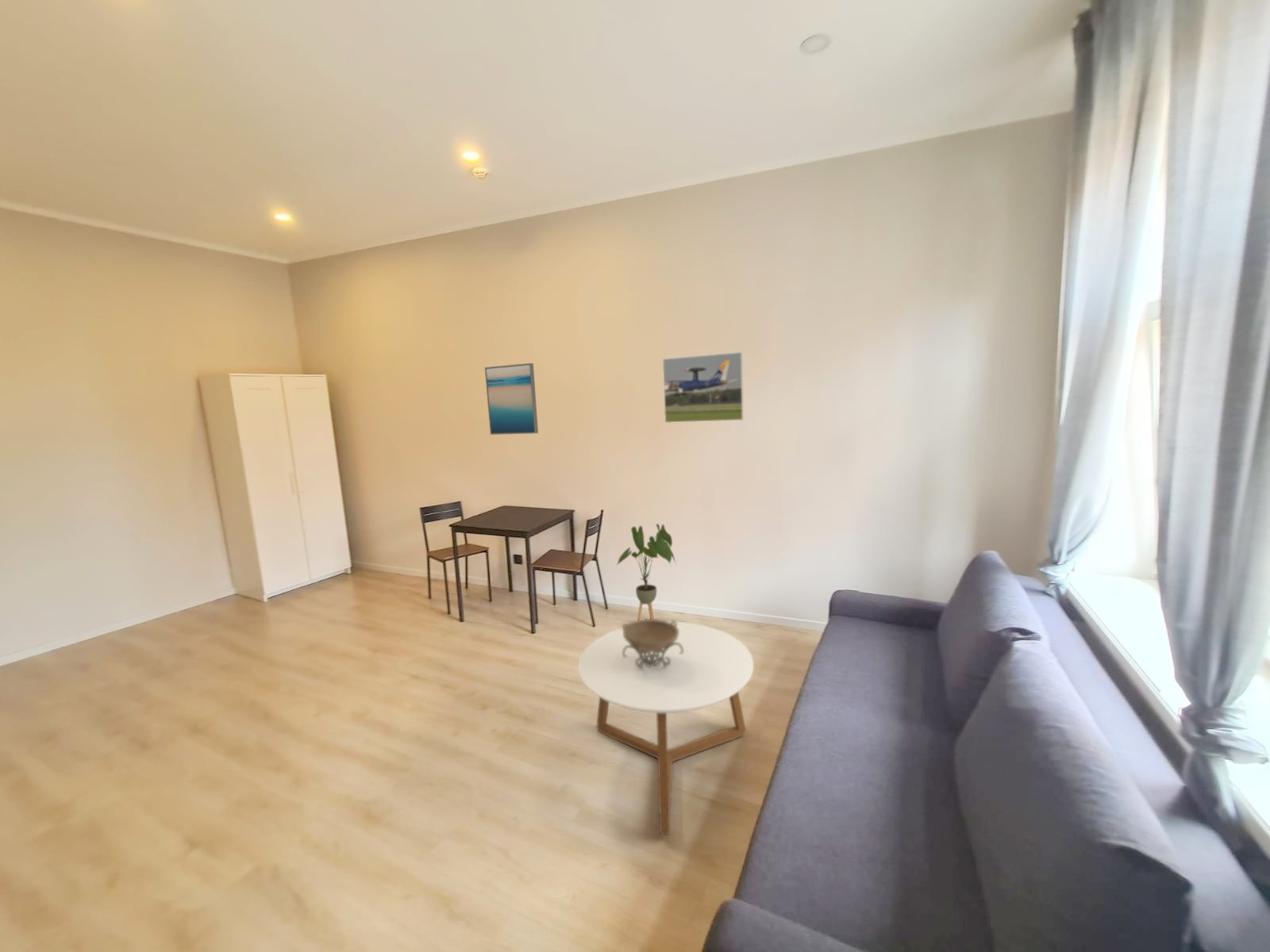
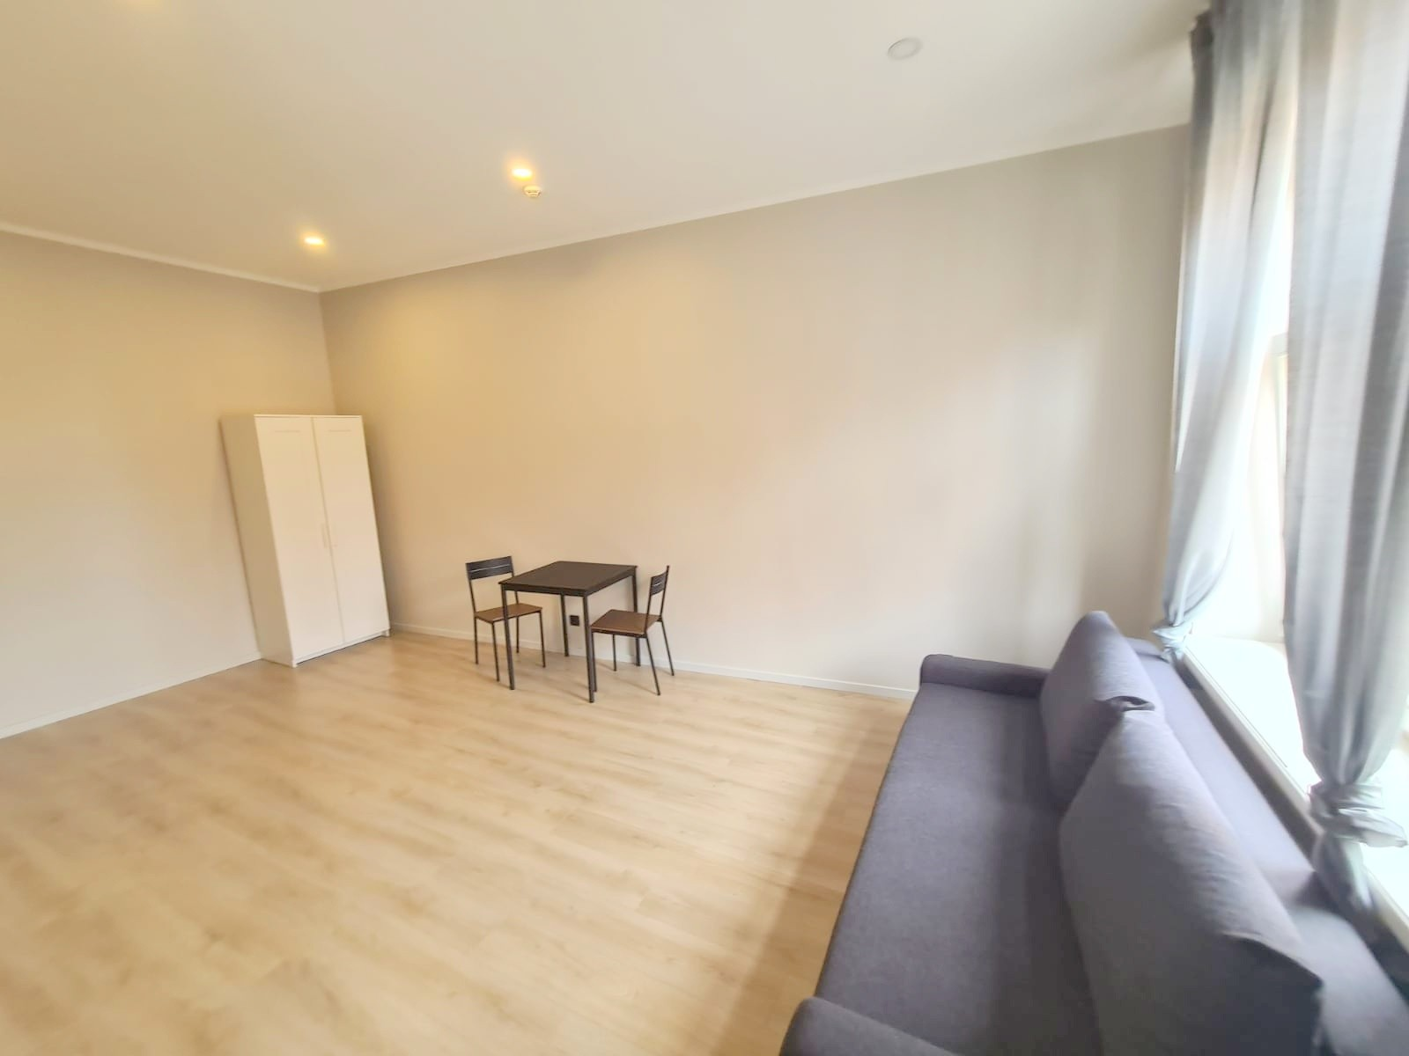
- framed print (702, 389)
- coffee table (666, 712)
- decorative bowl (651, 647)
- wall art (511, 400)
- house plant (649, 577)
